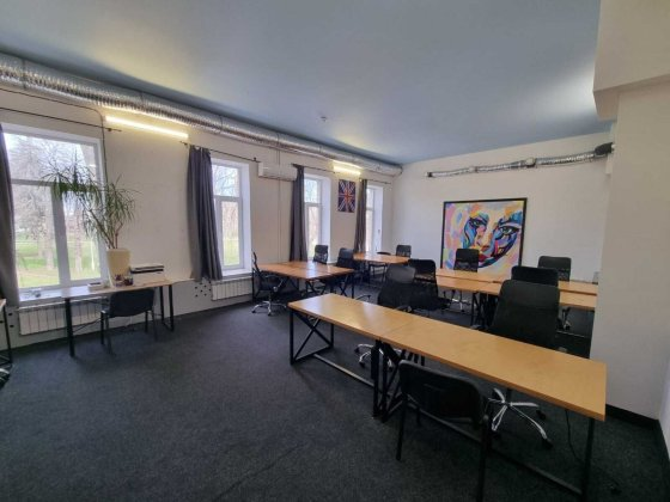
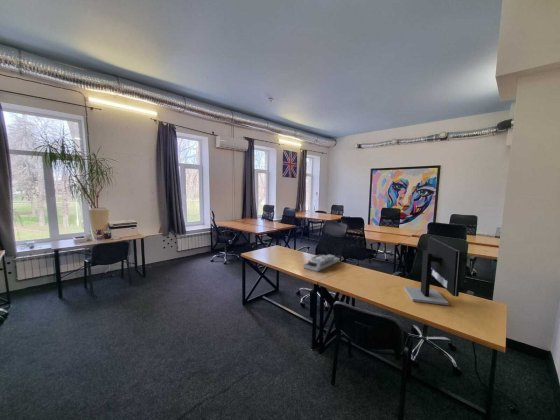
+ desk organizer (322, 260)
+ computer monitor (426, 269)
